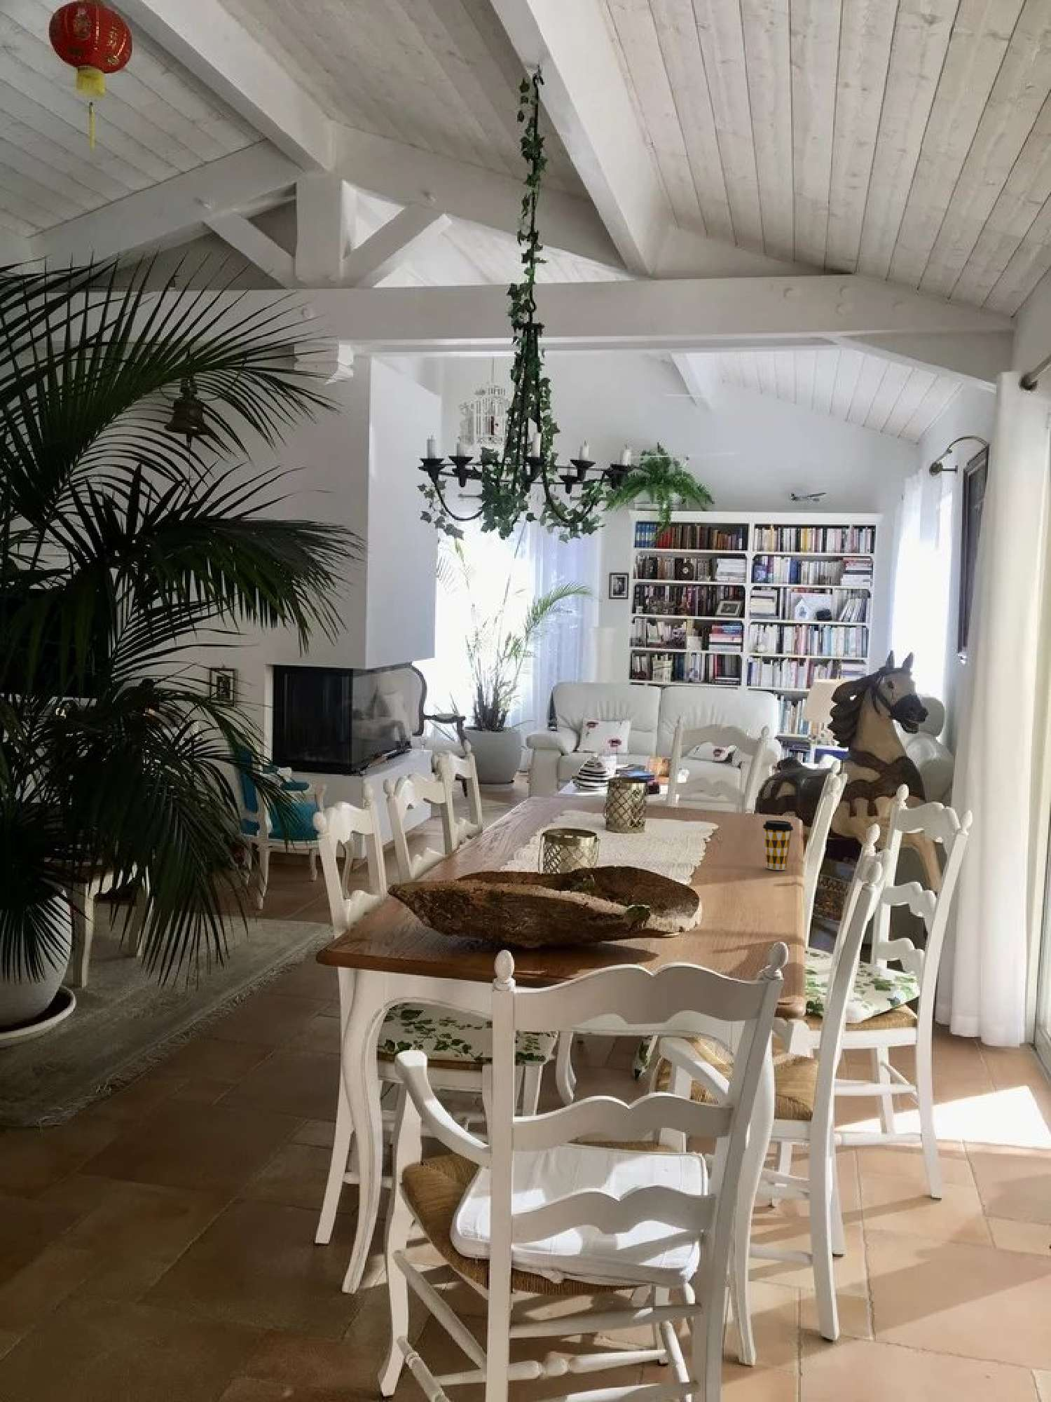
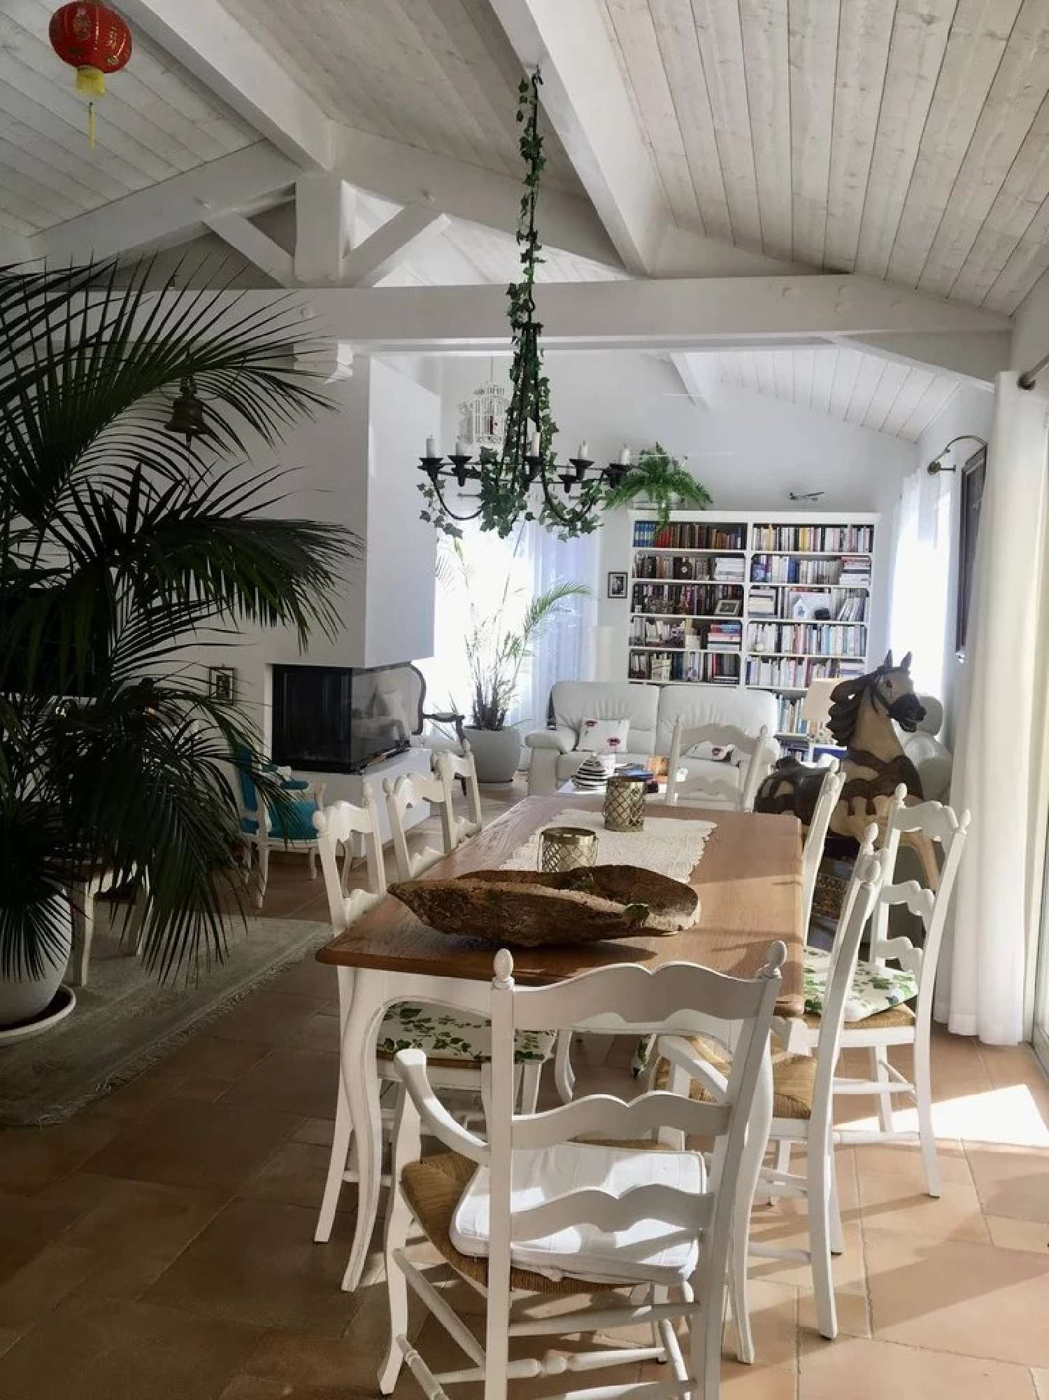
- coffee cup (777, 845)
